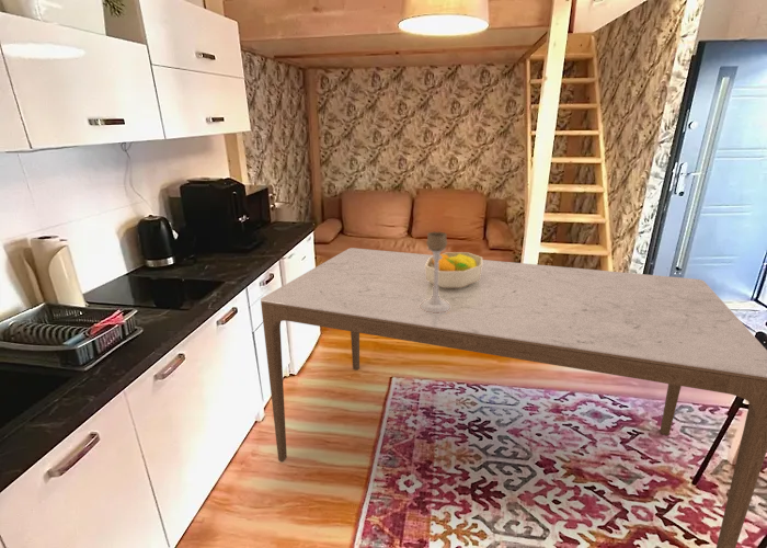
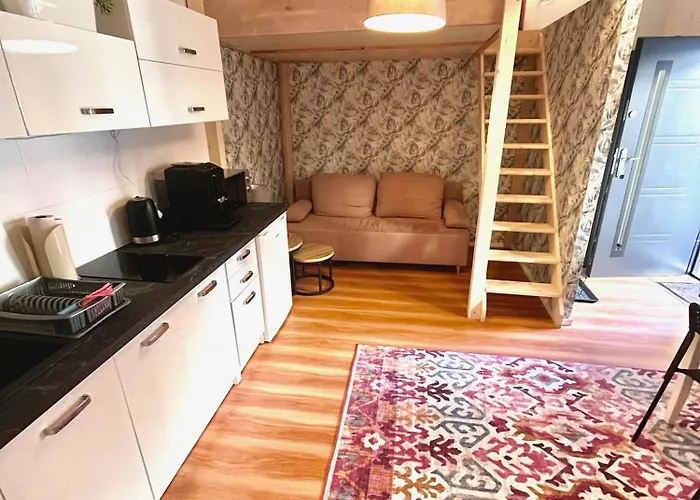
- fruit bowl (454, 265)
- candle holder (436, 271)
- dining table (484, 353)
